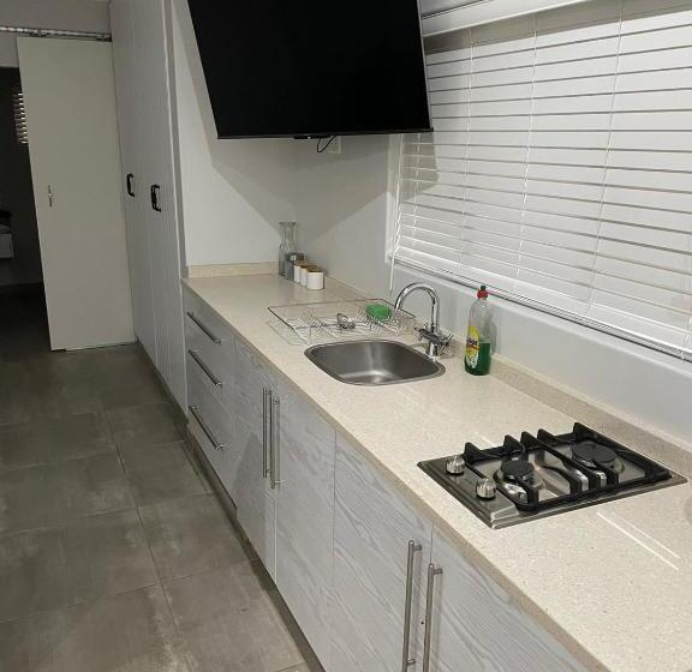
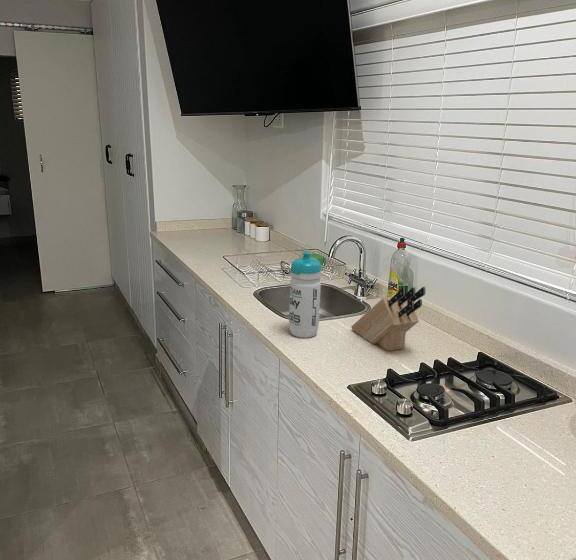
+ water bottle (305, 293)
+ knife block (388, 309)
